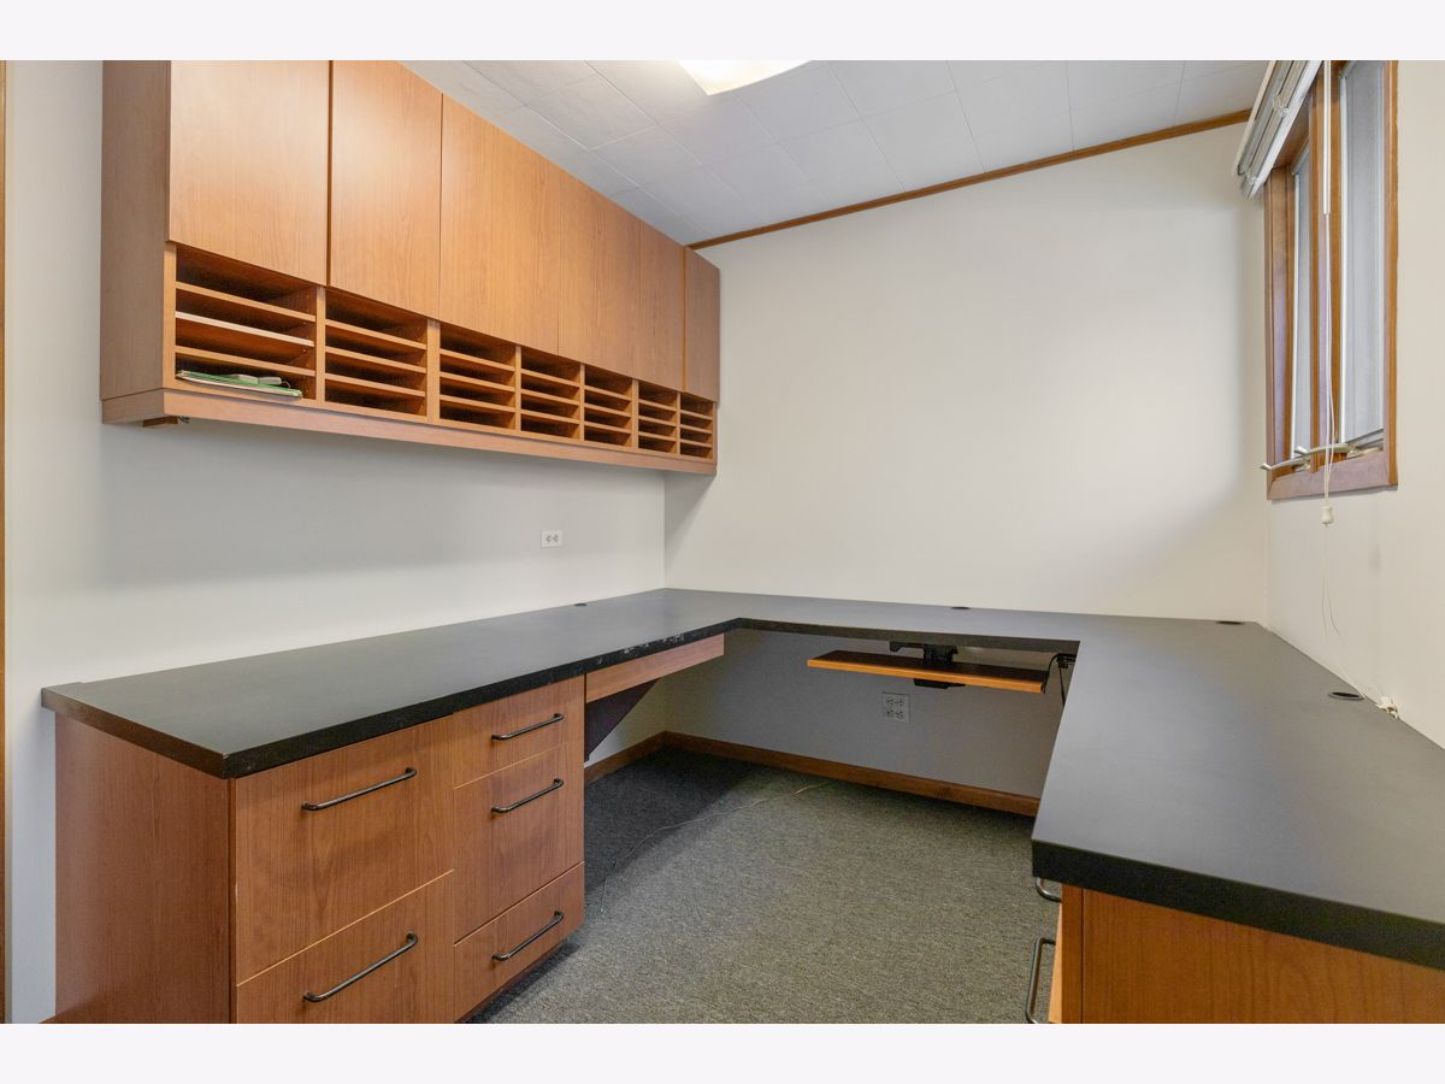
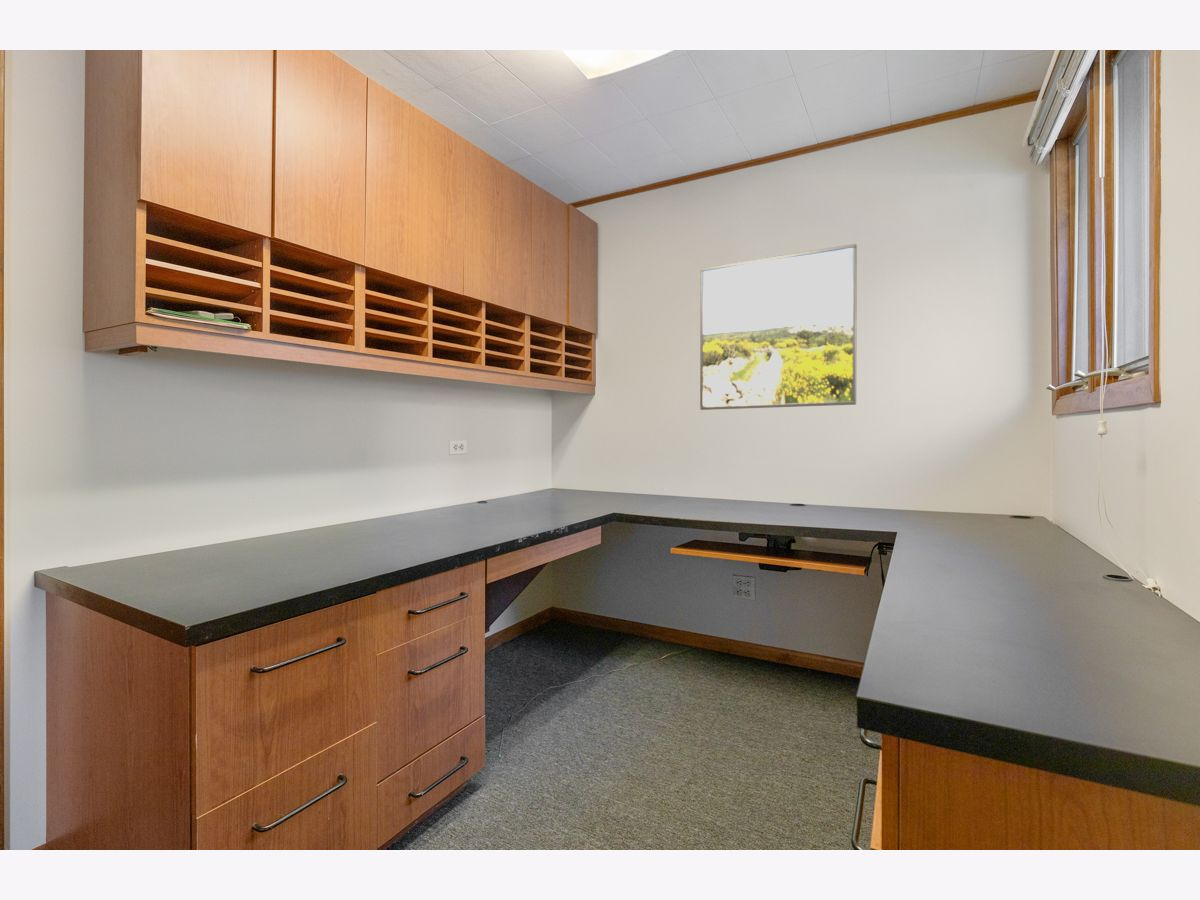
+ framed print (773, 332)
